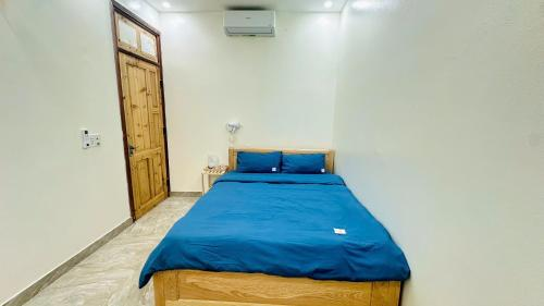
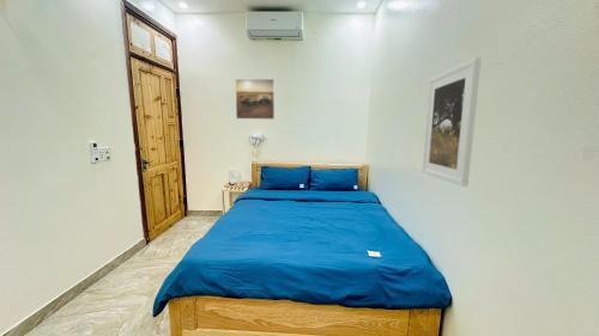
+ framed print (255, 99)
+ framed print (446, 126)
